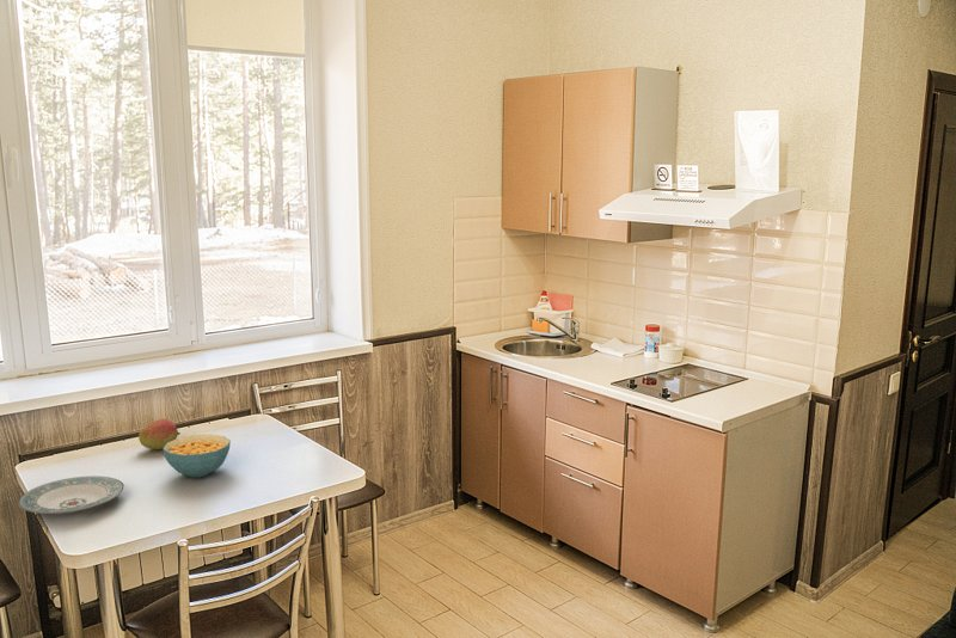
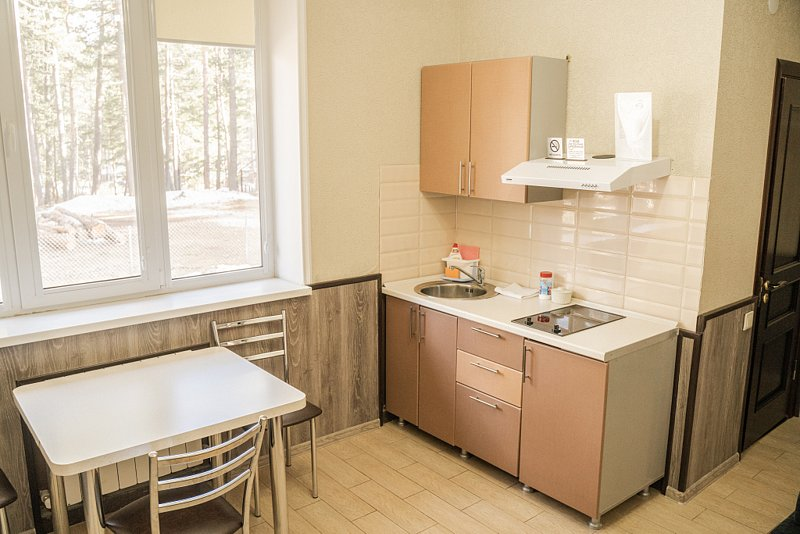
- cereal bowl (197, 459)
- fruit (159, 434)
- plate (72, 498)
